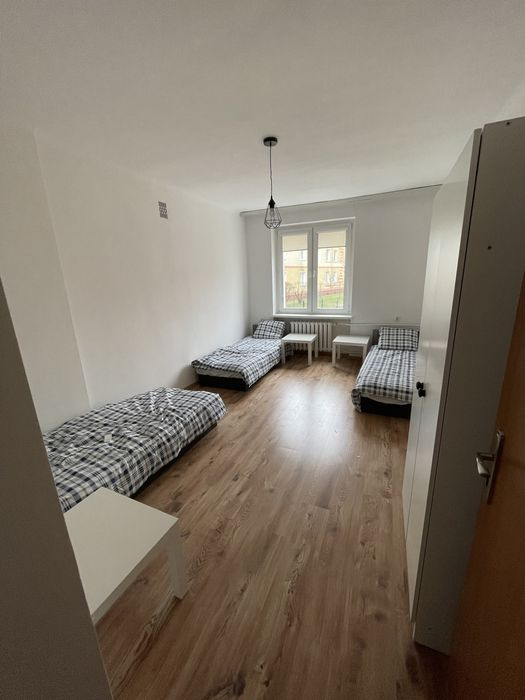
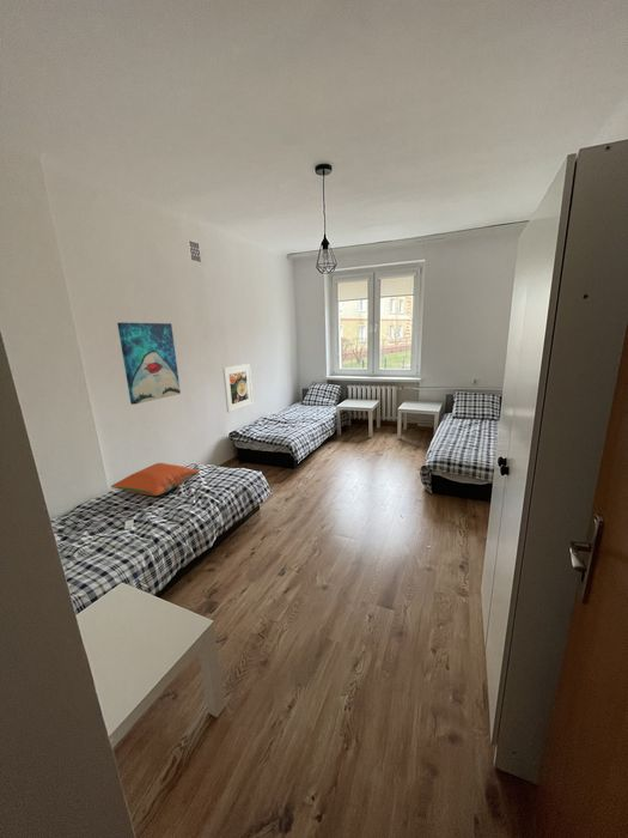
+ wall art (152, 362)
+ pillow (157, 478)
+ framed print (238, 387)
